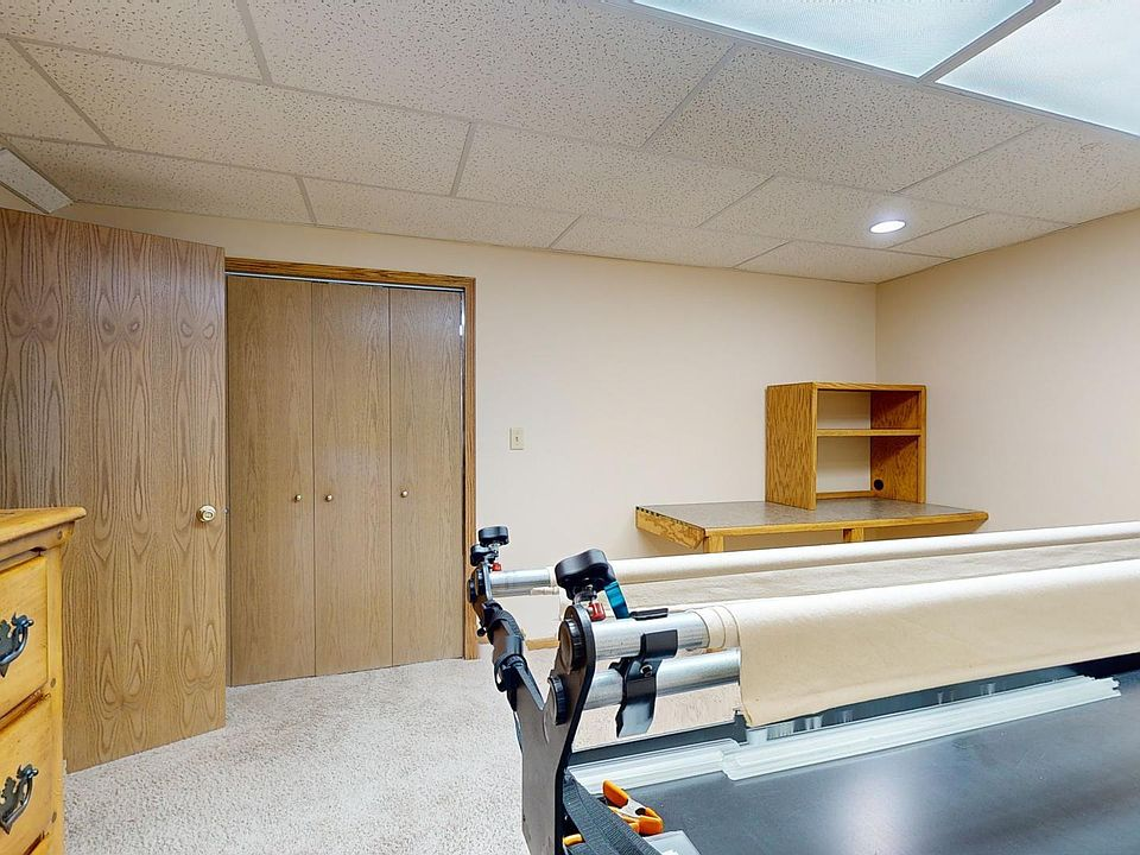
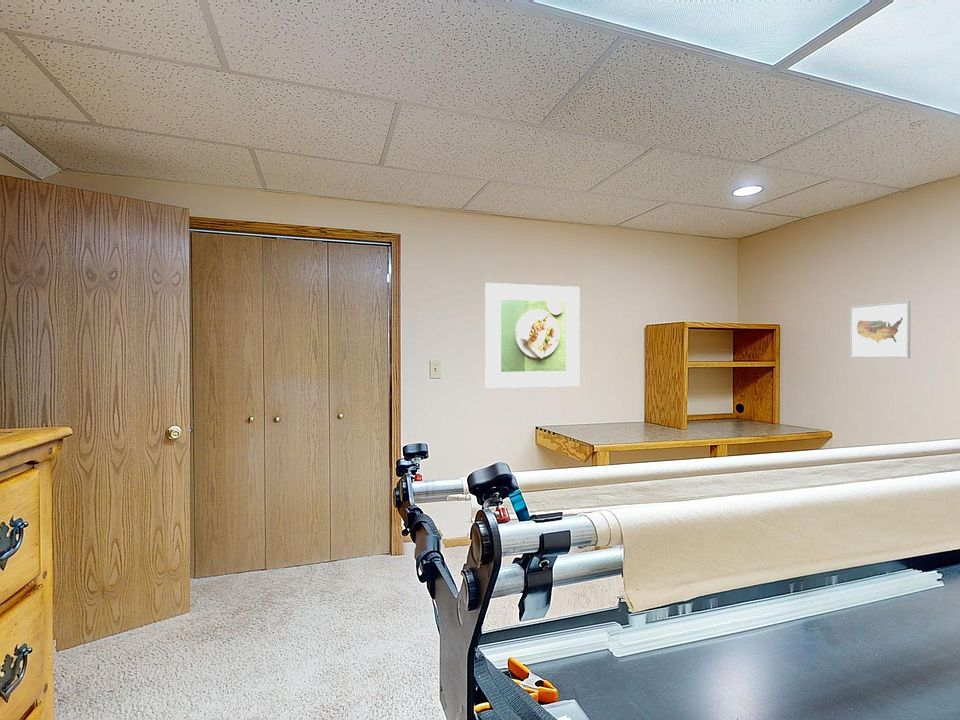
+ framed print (533, 335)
+ wall art (878, 331)
